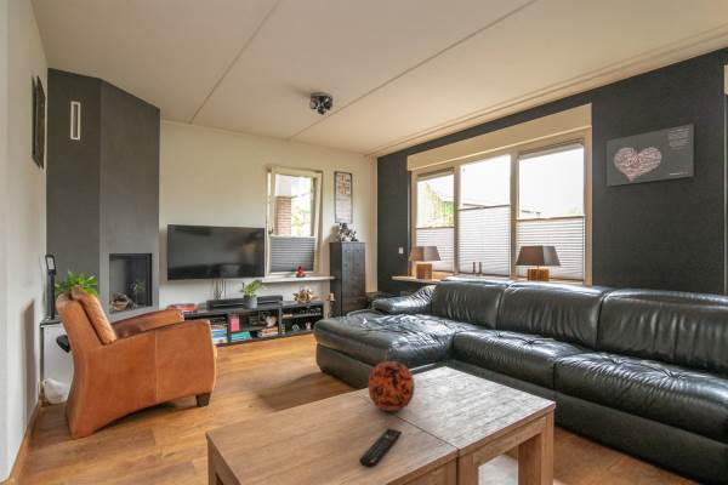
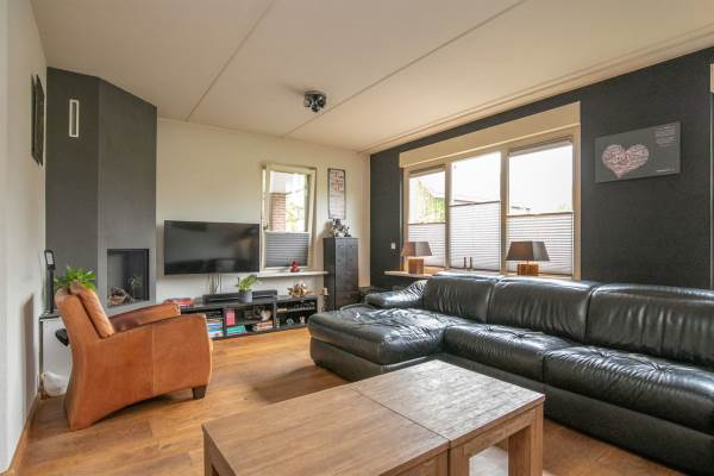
- decorative ball (391, 386)
- remote control (381, 446)
